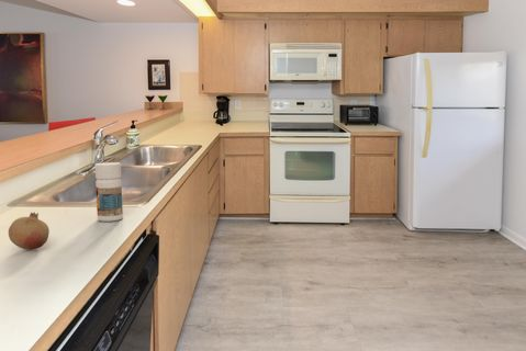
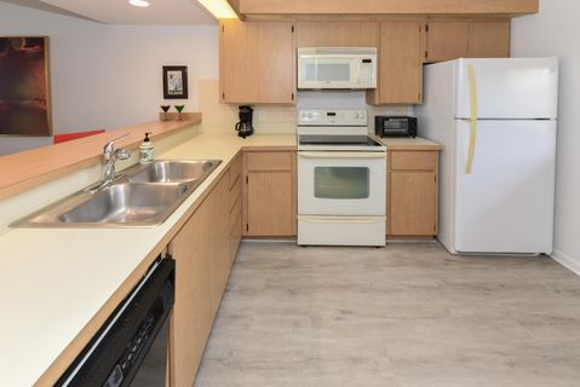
- fruit (29, 230)
- pill bottle (109, 191)
